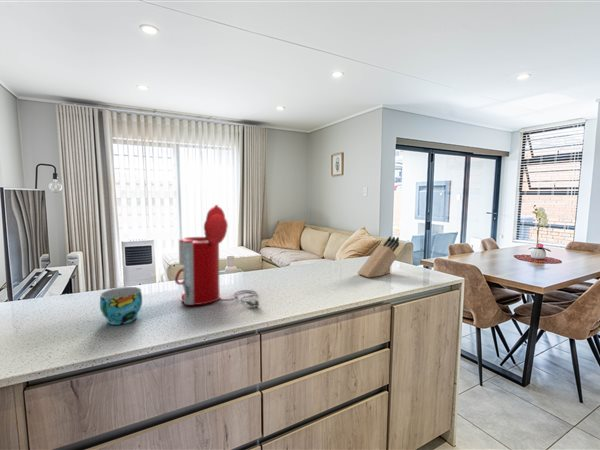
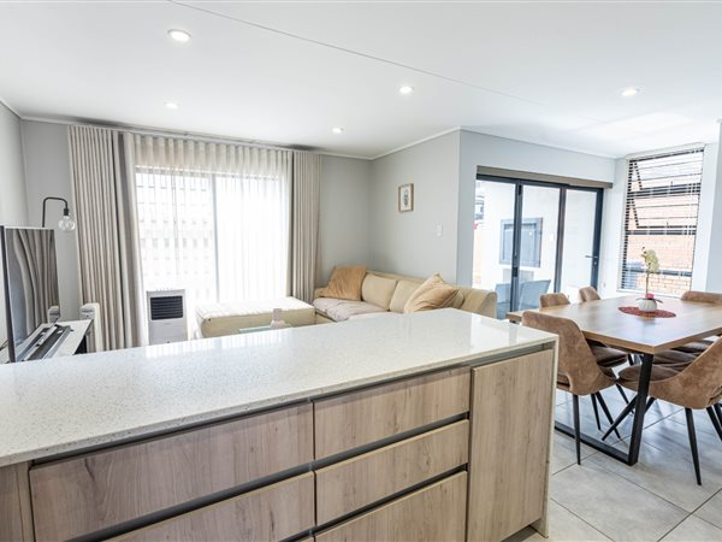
- knife block (380, 255)
- coffee maker (218, 252)
- cup (121, 305)
